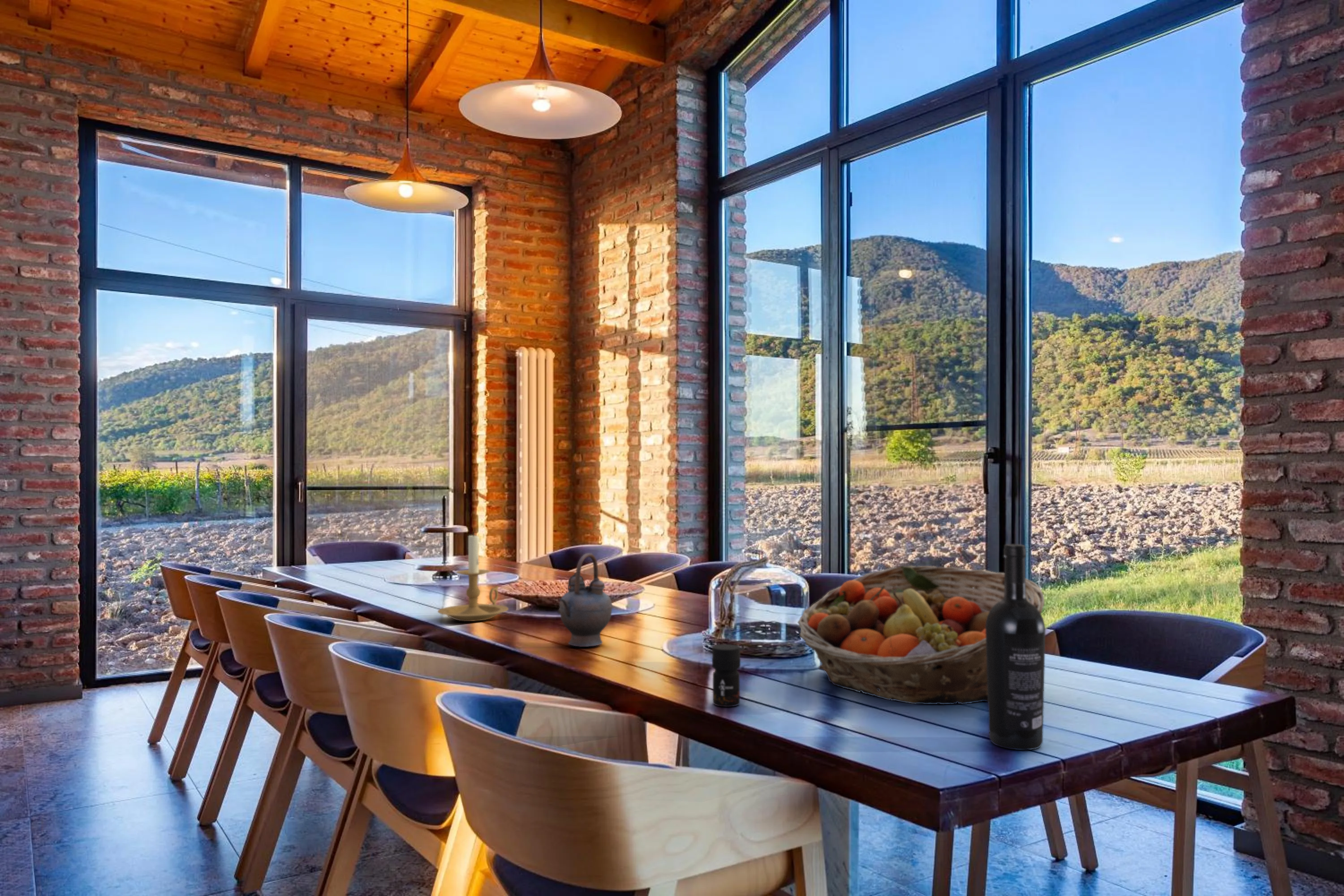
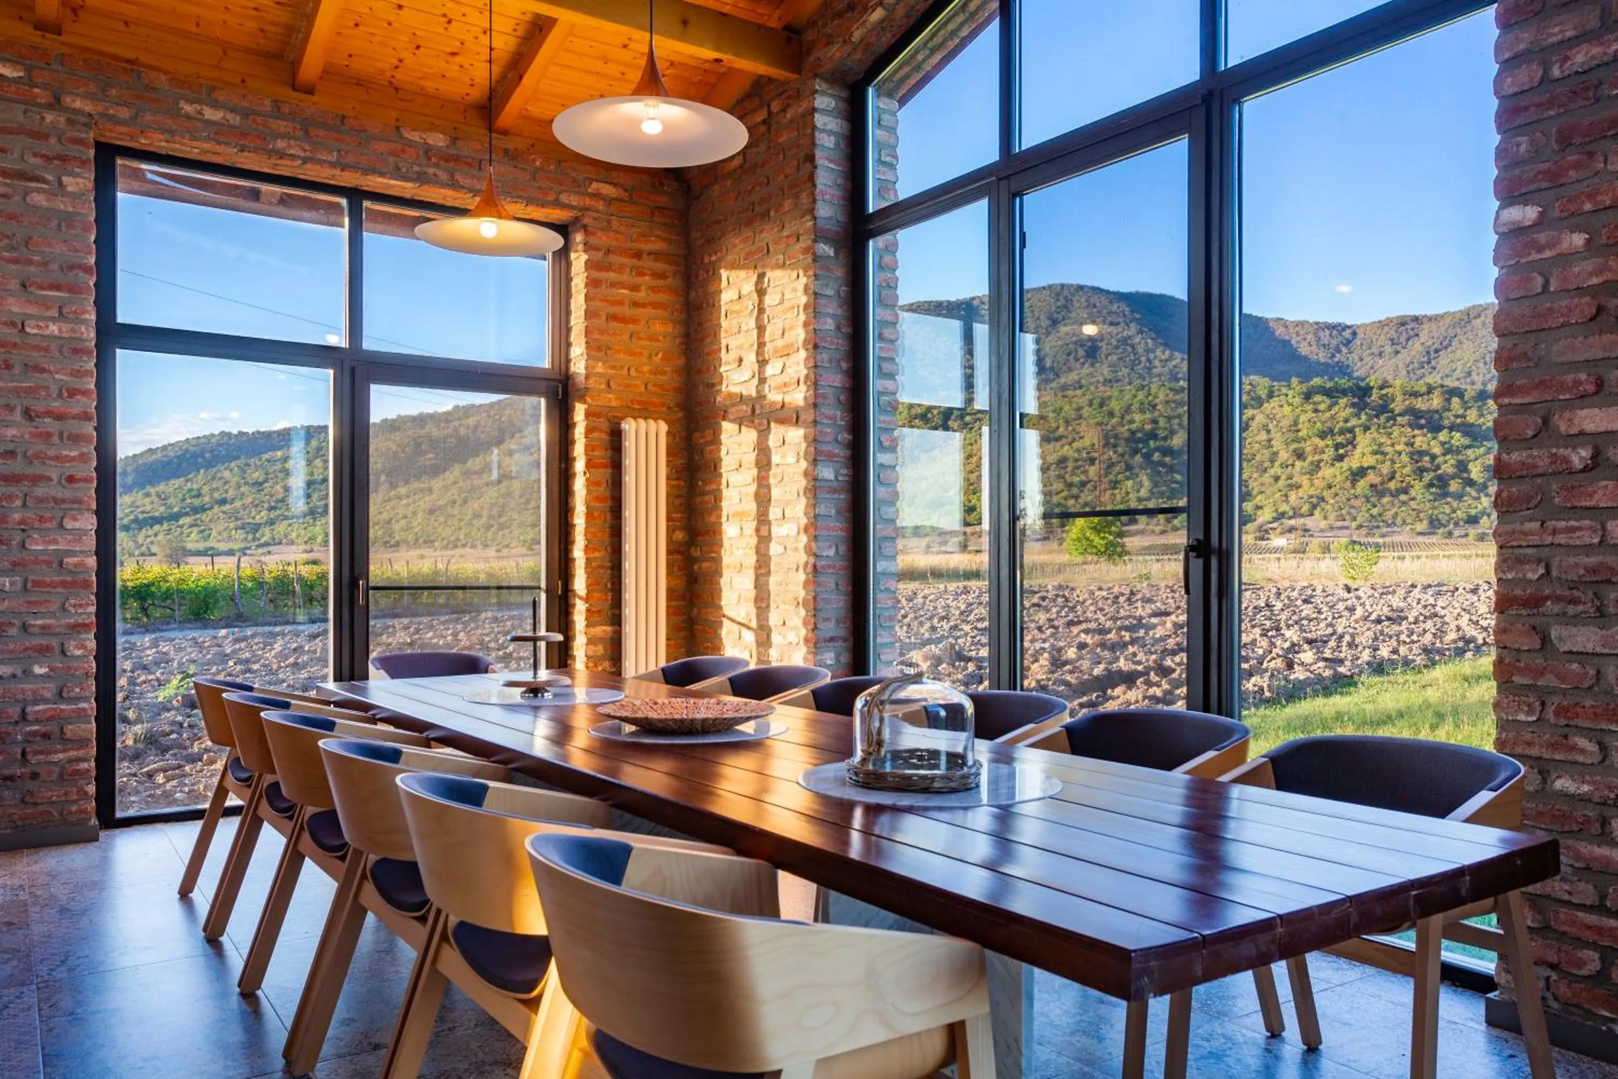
- fruit basket (915, 629)
- candle holder (474, 575)
- jar (726, 675)
- wine bottle (1015, 644)
- teapot (582, 599)
